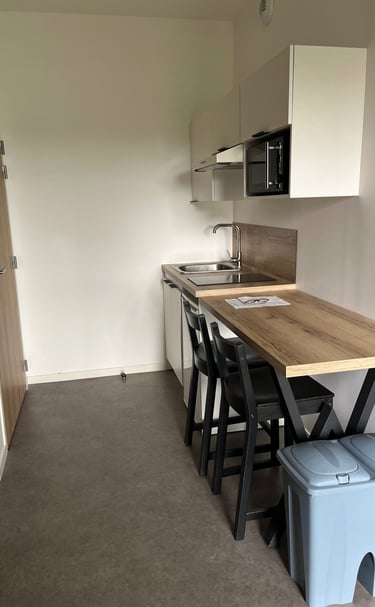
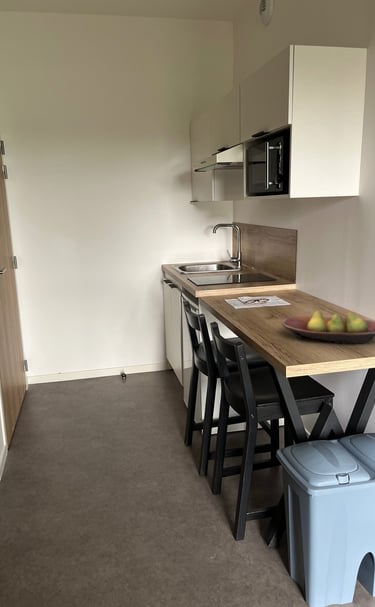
+ fruit bowl (333, 325)
